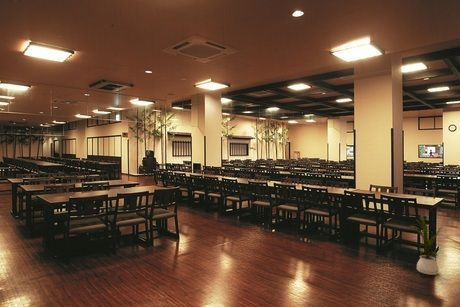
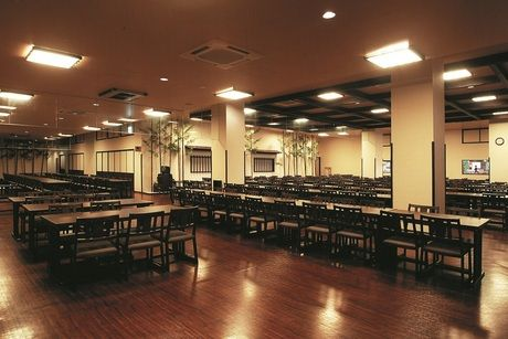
- house plant (426, 243)
